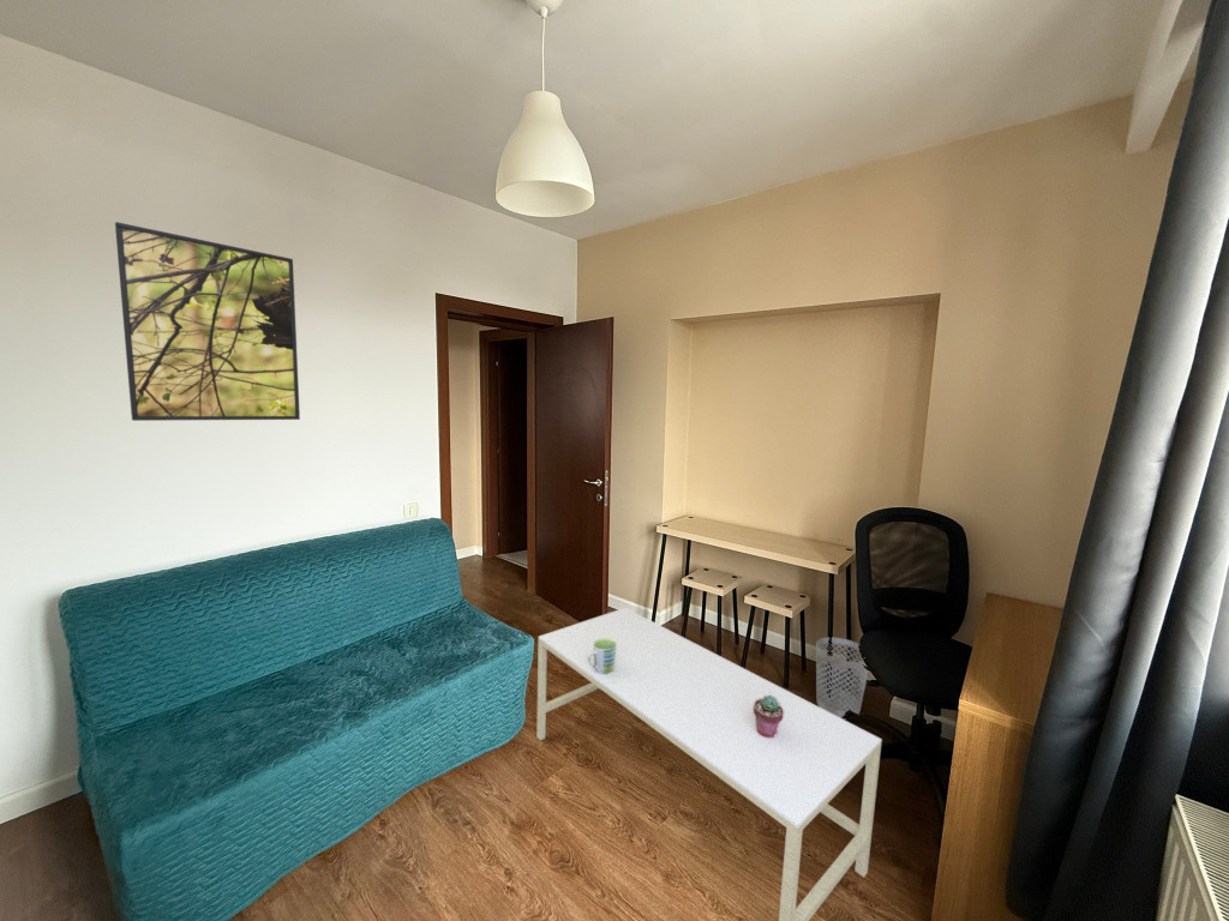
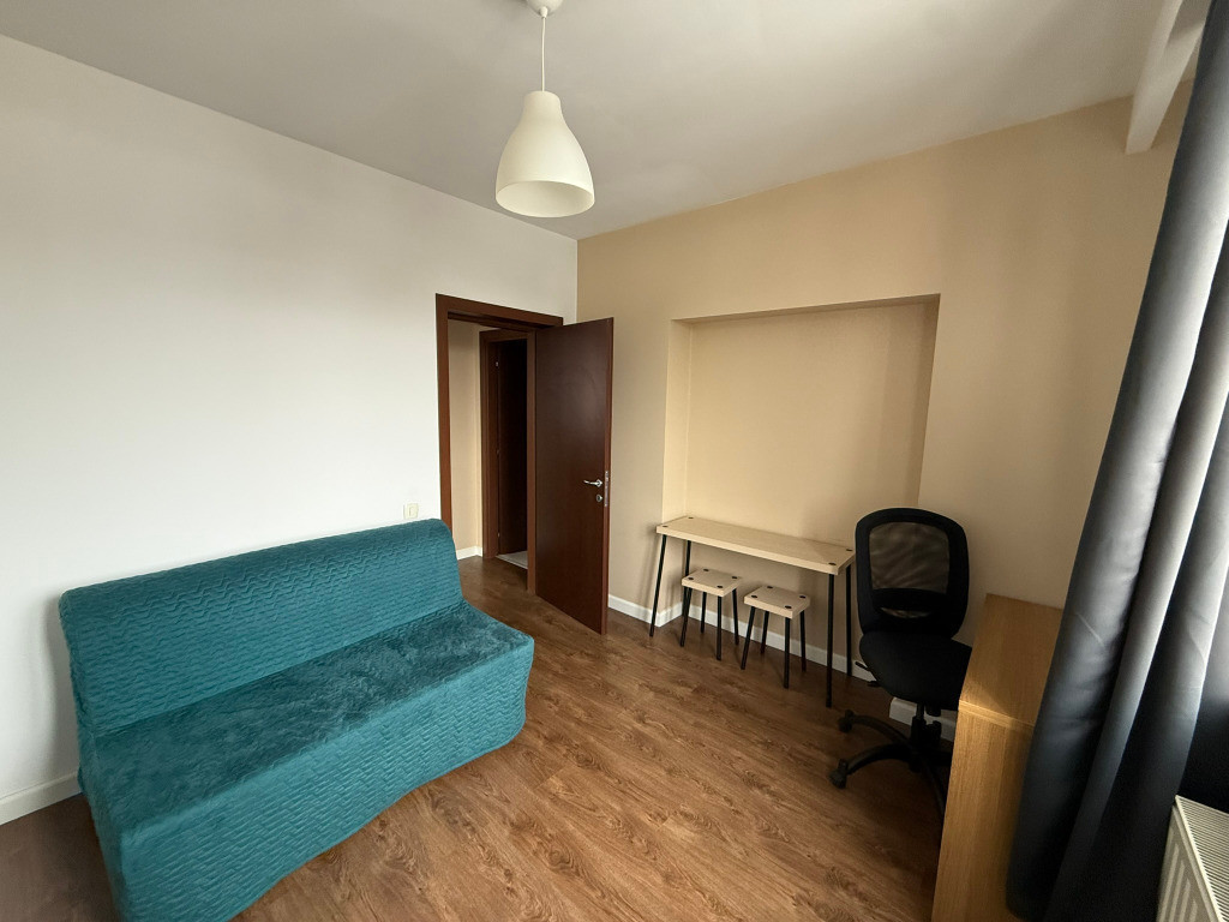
- coffee table (679, 738)
- wastebasket (840, 678)
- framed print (218, 332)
- mug (600, 656)
- potted succulent (767, 714)
